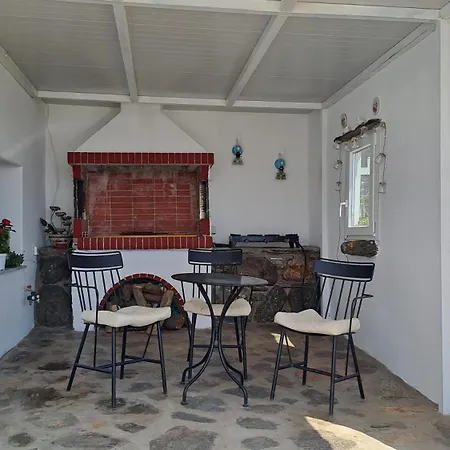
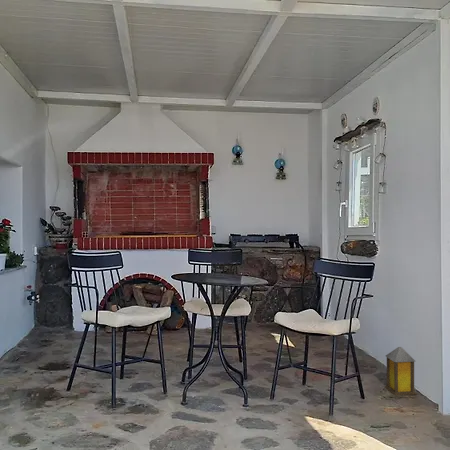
+ lantern (400, 368)
